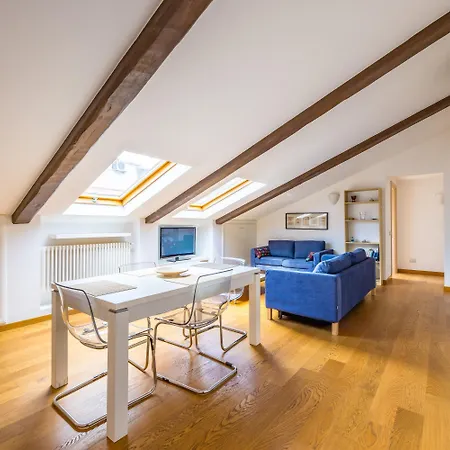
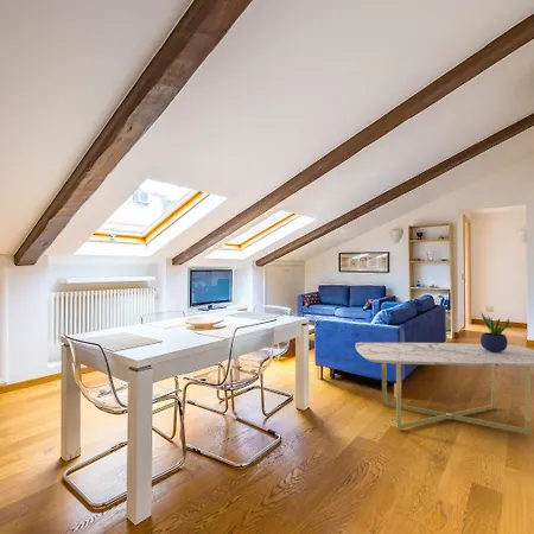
+ potted plant (494, 331)
+ coffee table (449, 364)
